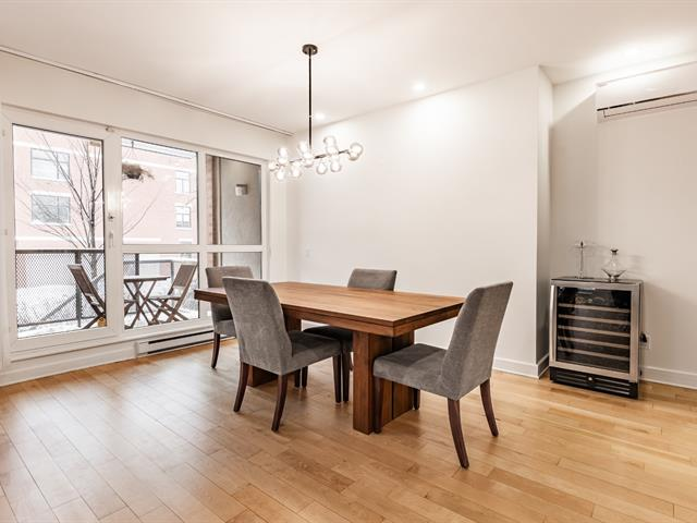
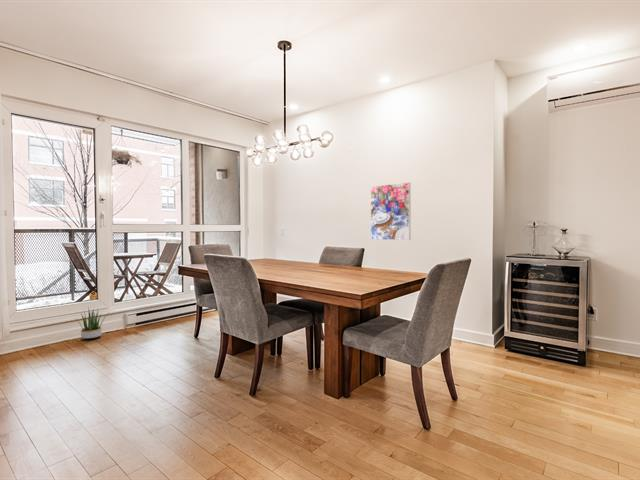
+ potted plant (91, 323)
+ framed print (389, 212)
